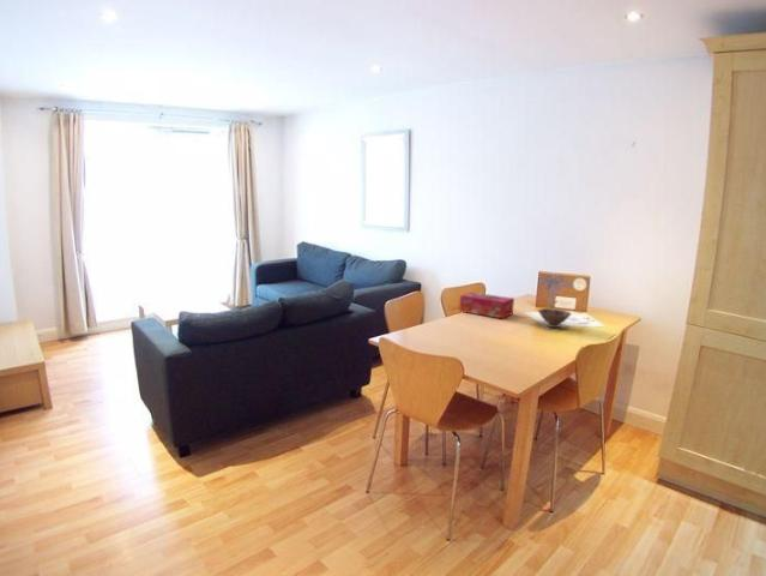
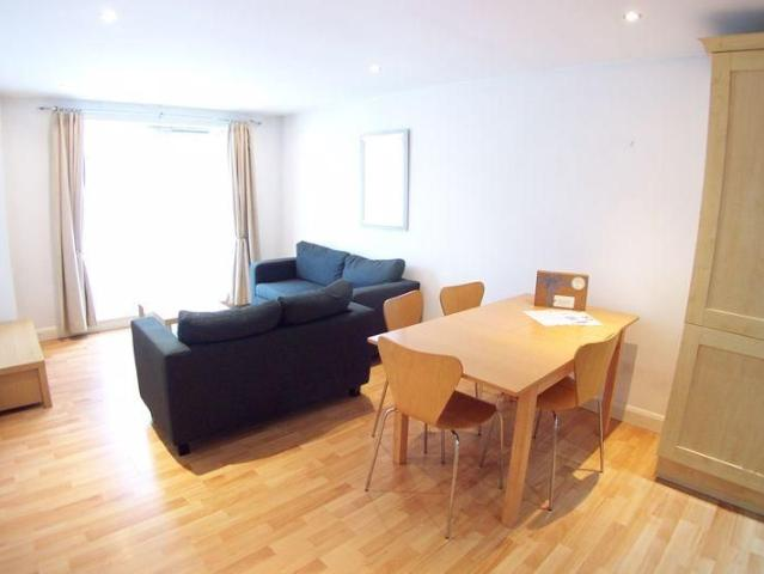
- tissue box (485, 304)
- bowl (554, 318)
